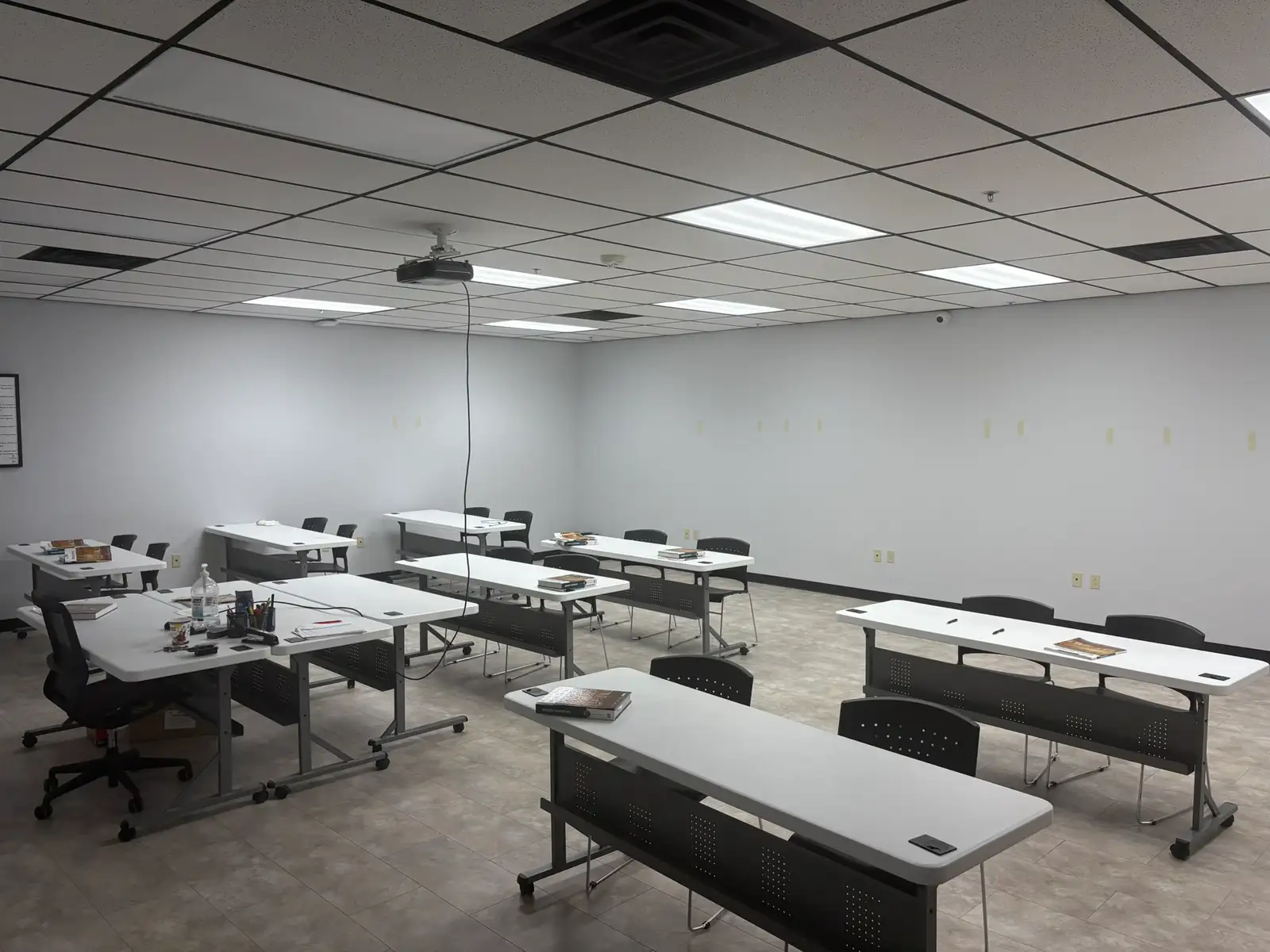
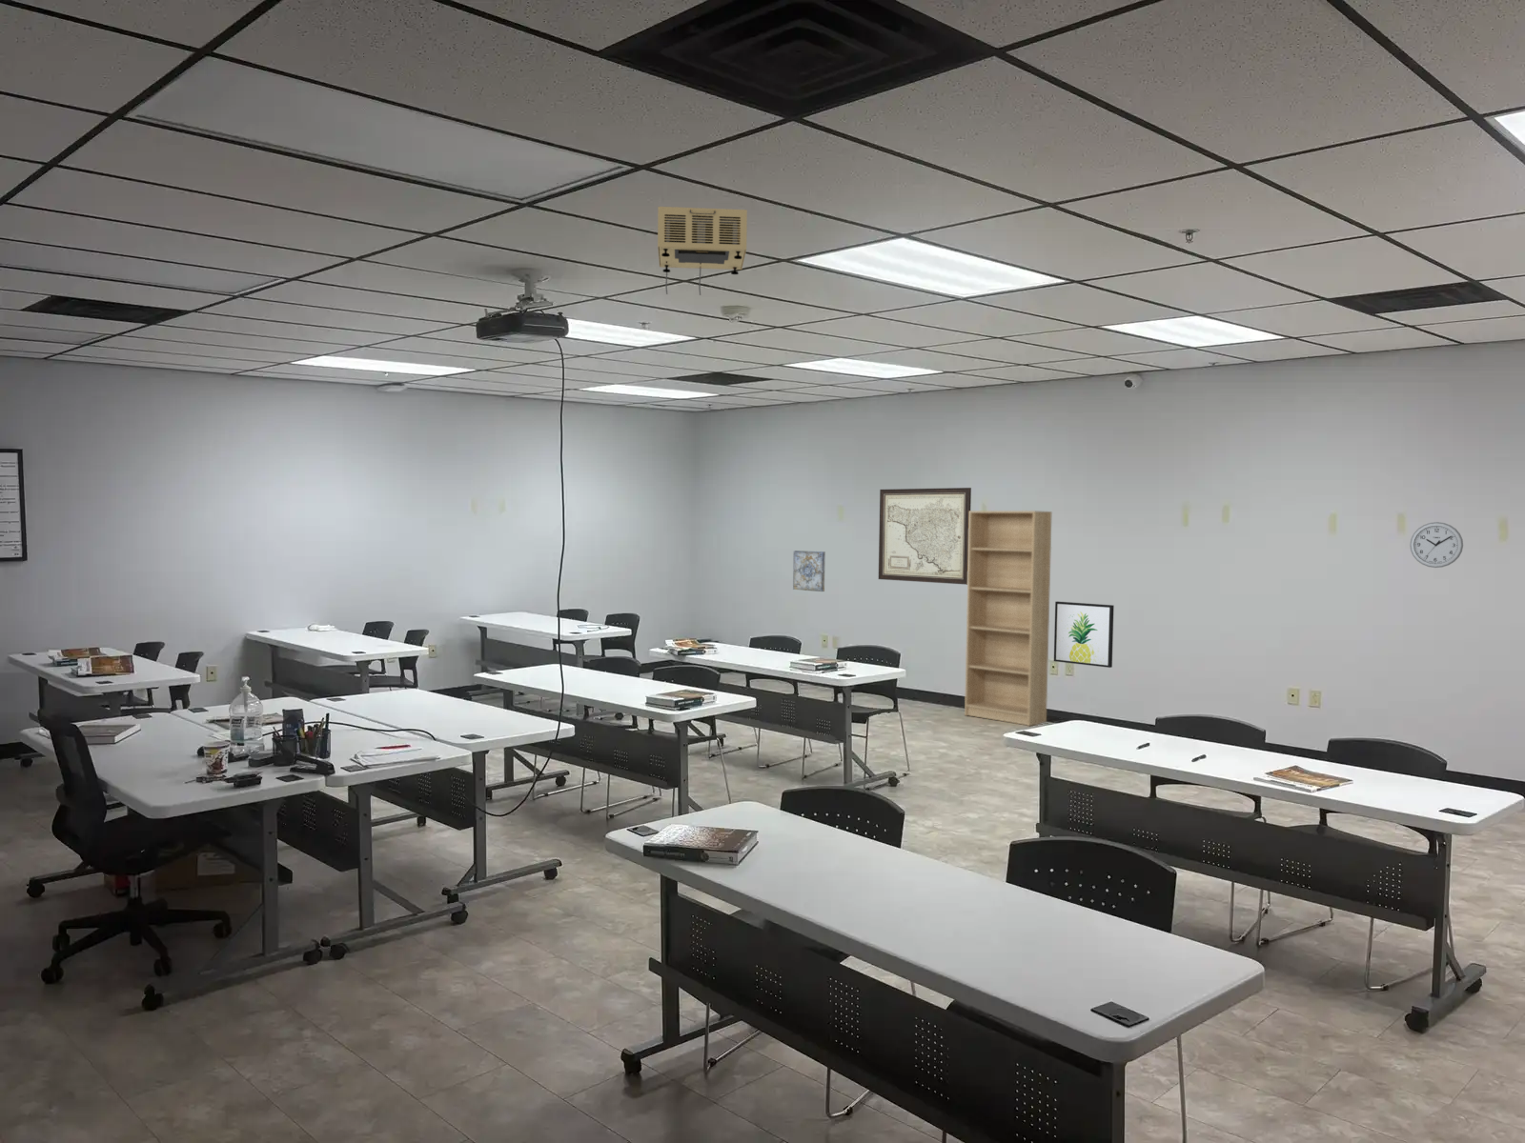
+ bookshelf (1006, 615)
+ wall art (922, 534)
+ wall art (1083, 634)
+ wall art (808, 570)
+ projector (701, 249)
+ wall clock (1435, 545)
